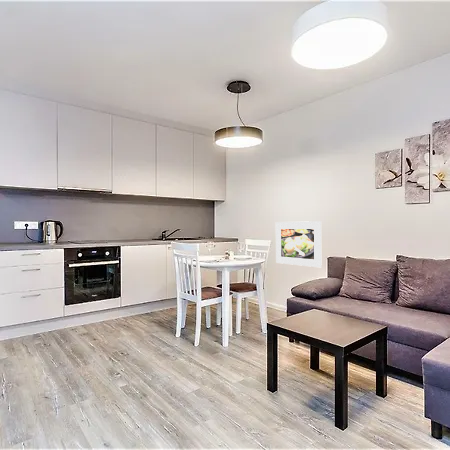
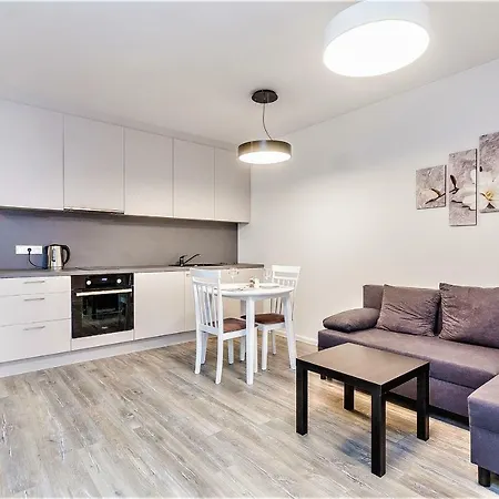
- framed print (297, 243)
